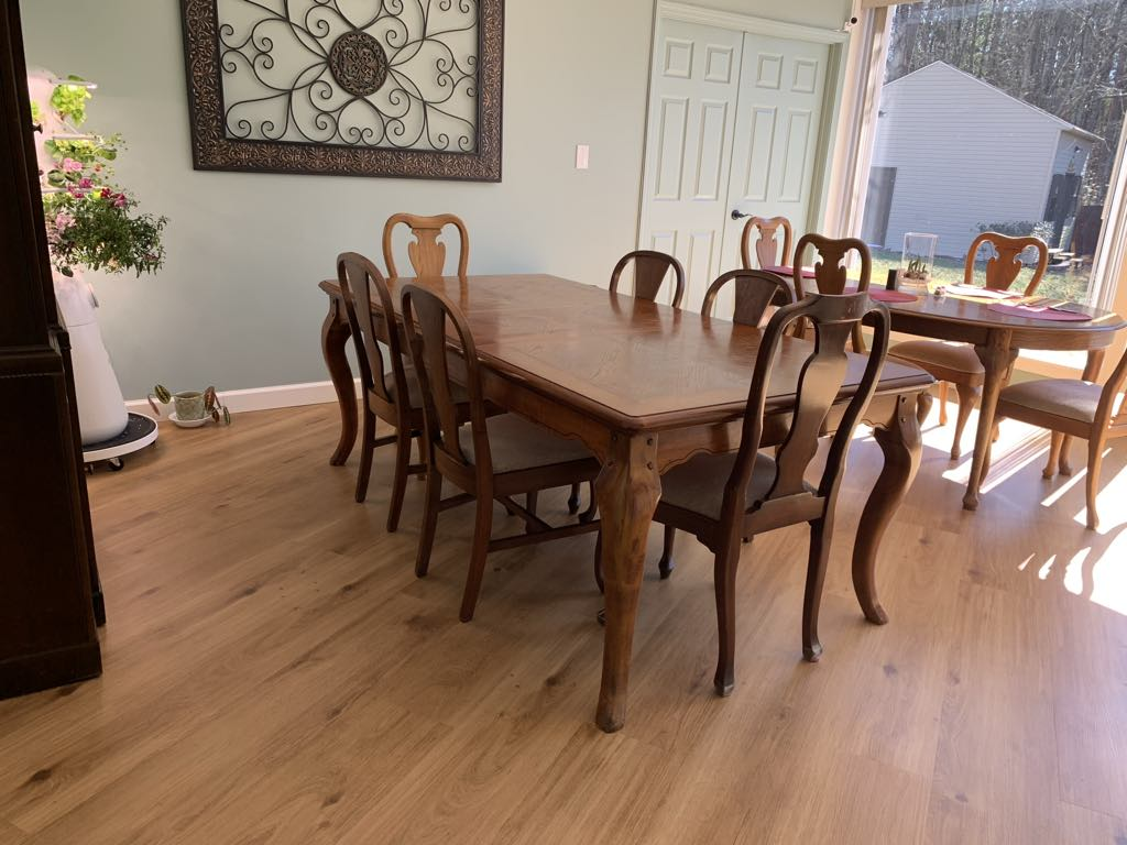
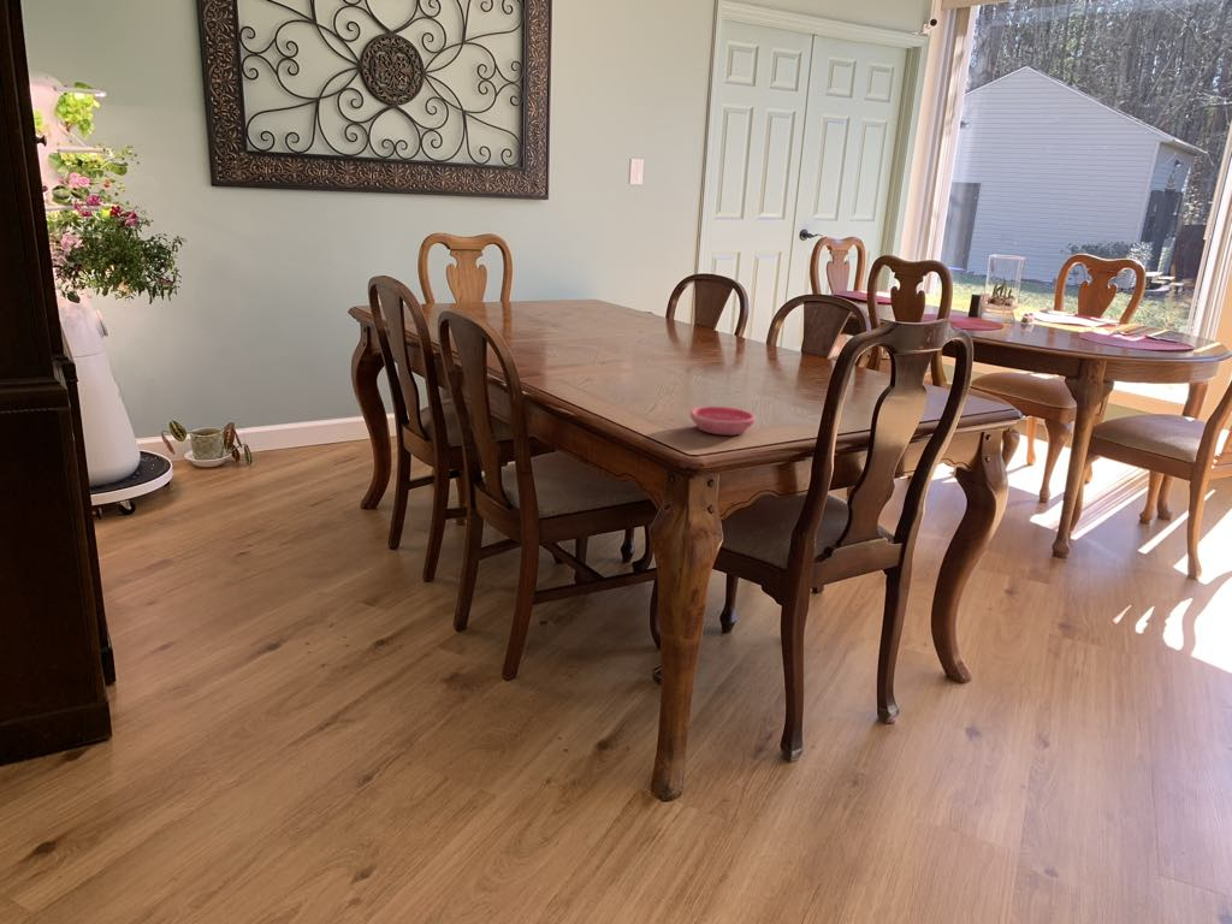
+ saucer (722, 421)
